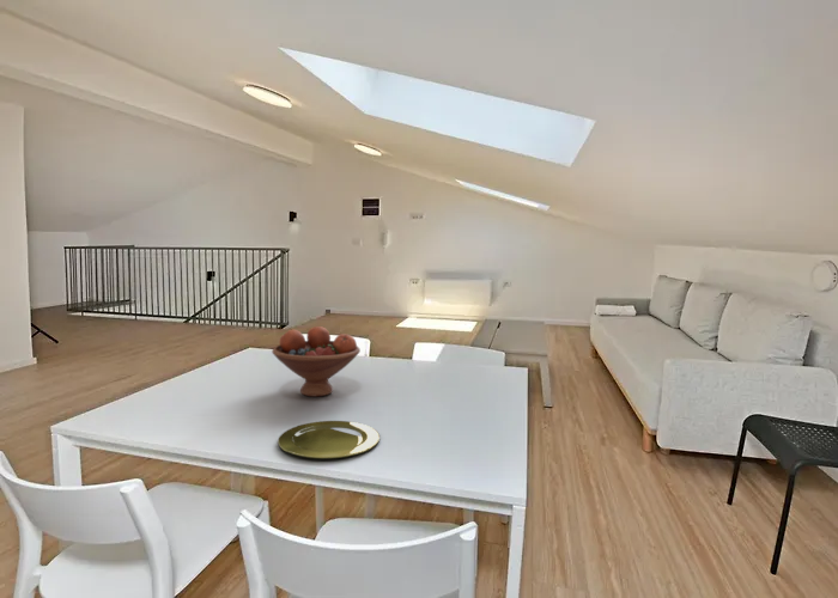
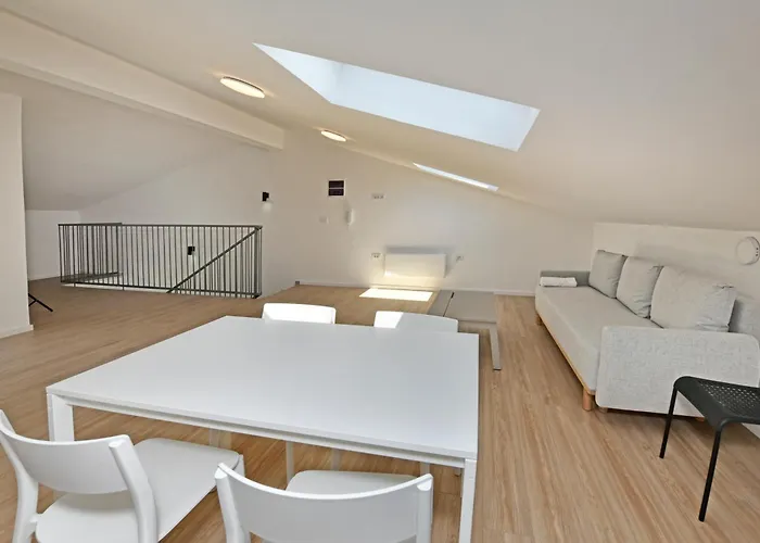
- fruit bowl (316, 361)
- plate (329, 438)
